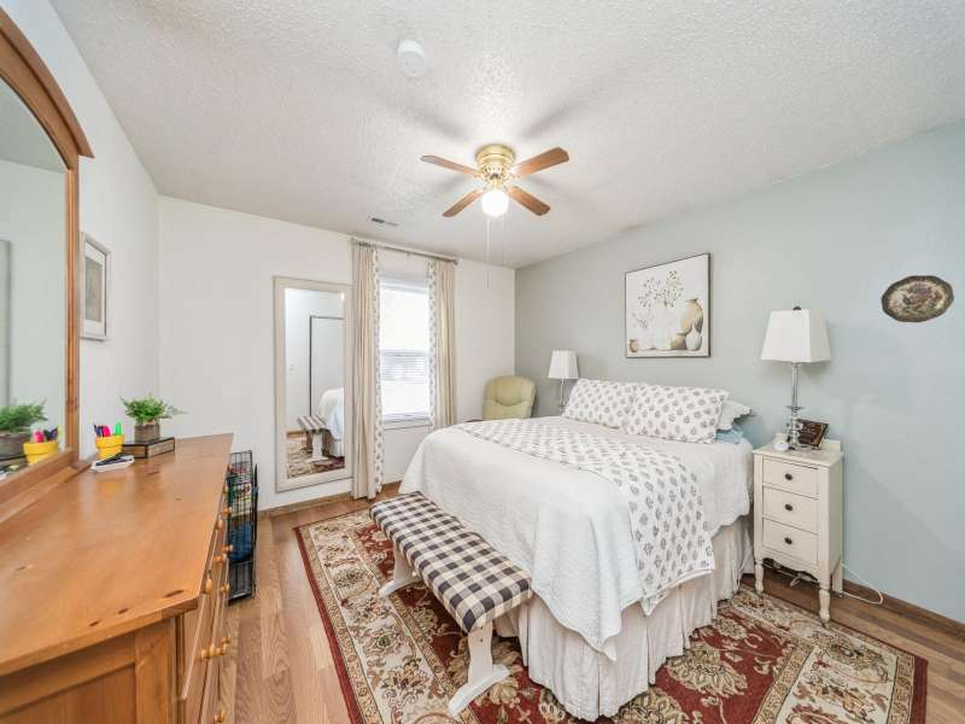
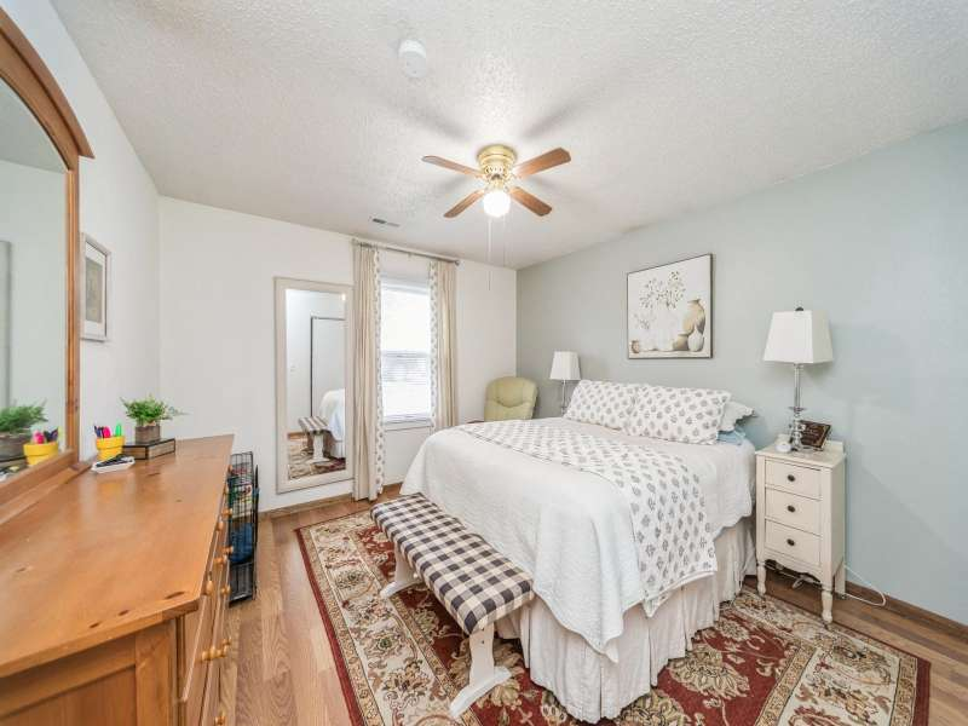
- decorative plate (916, 299)
